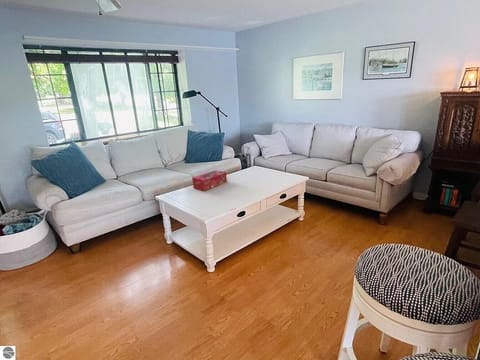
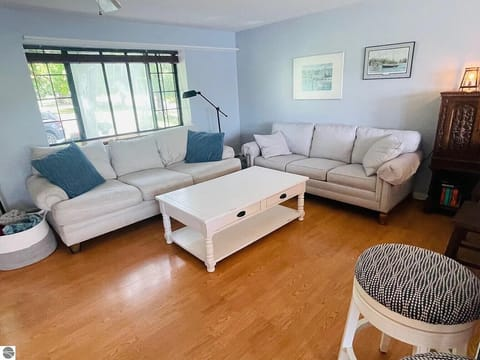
- tissue box (209, 180)
